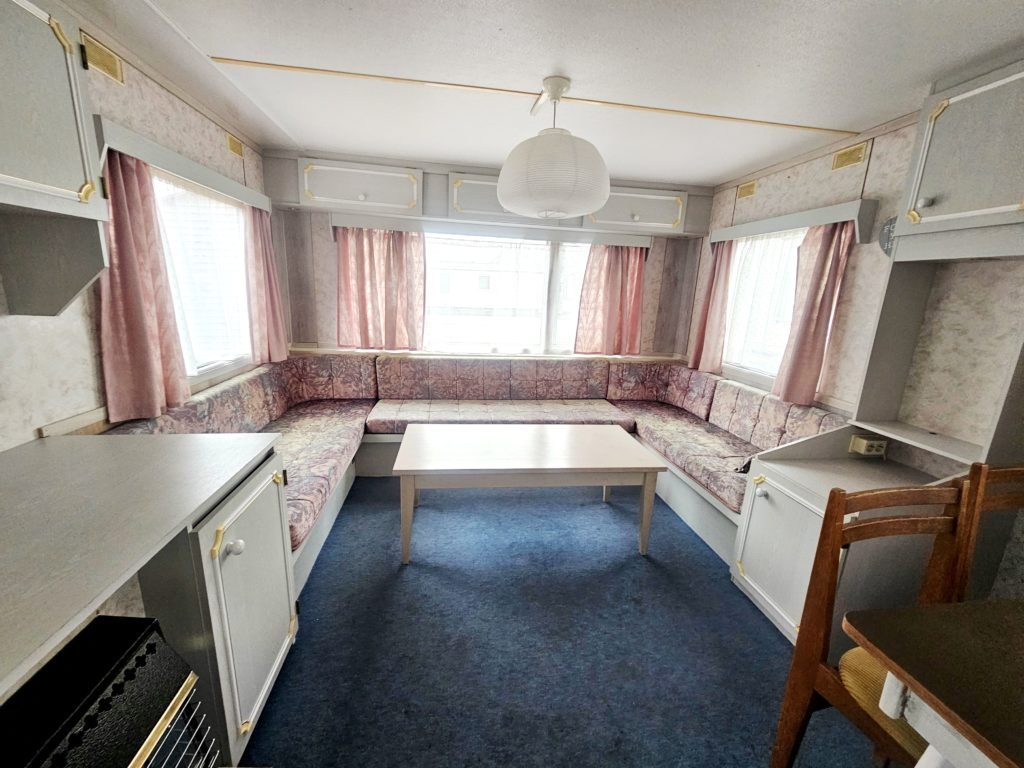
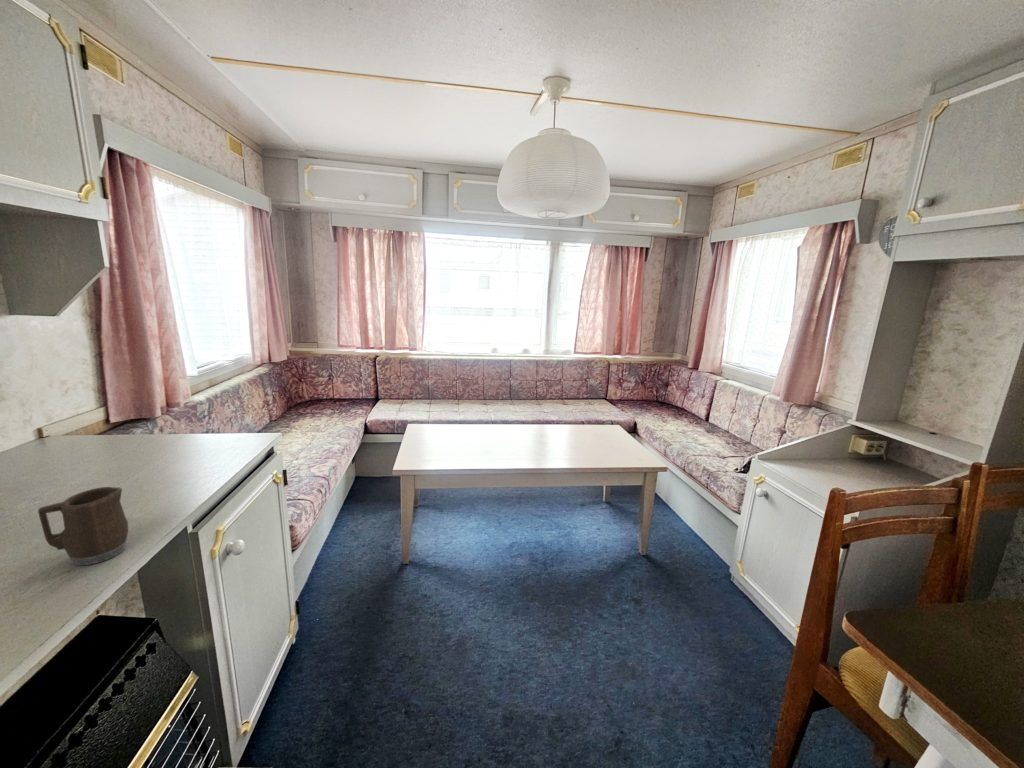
+ mug (87, 526)
